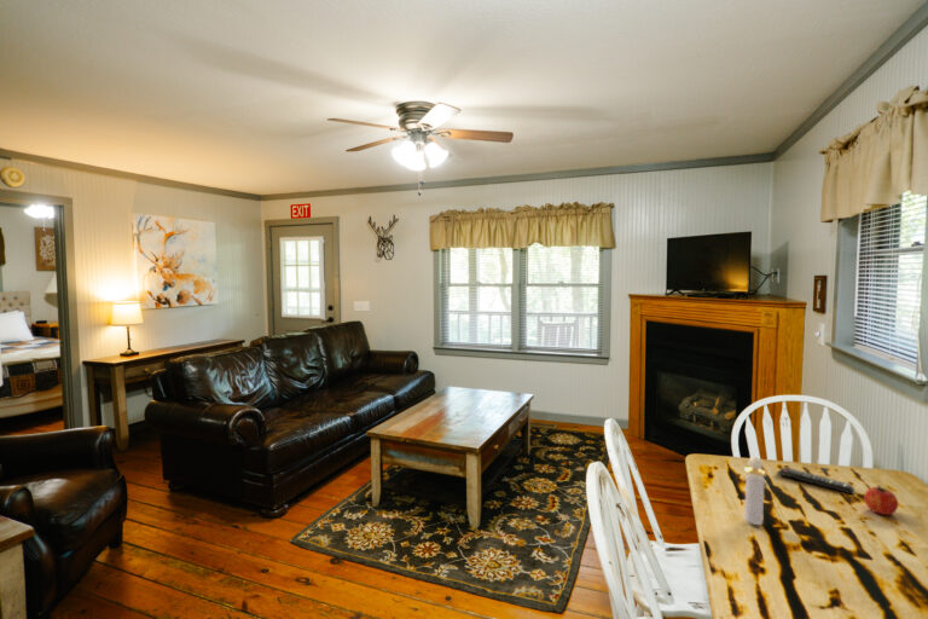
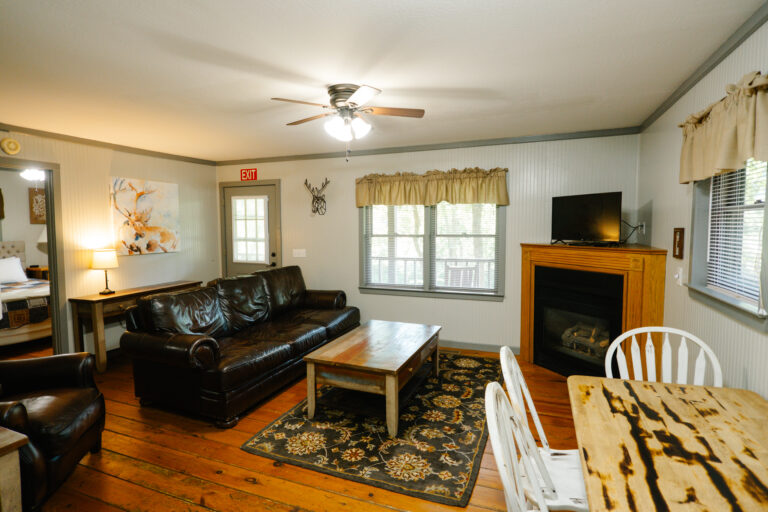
- perfume bottle (754, 490)
- fruit (881, 499)
- remote control (813, 479)
